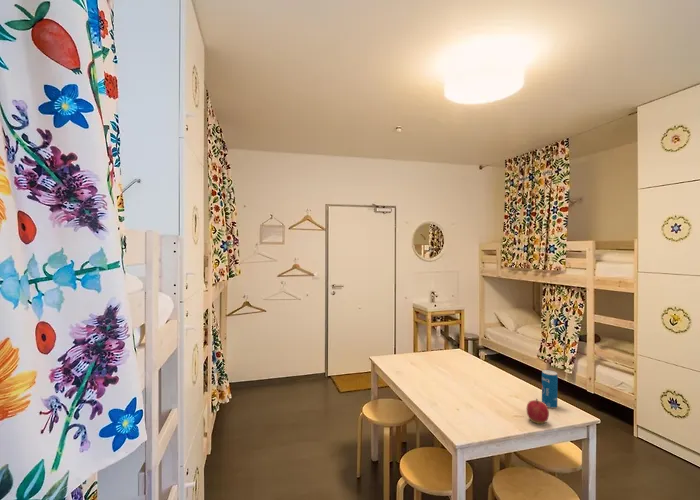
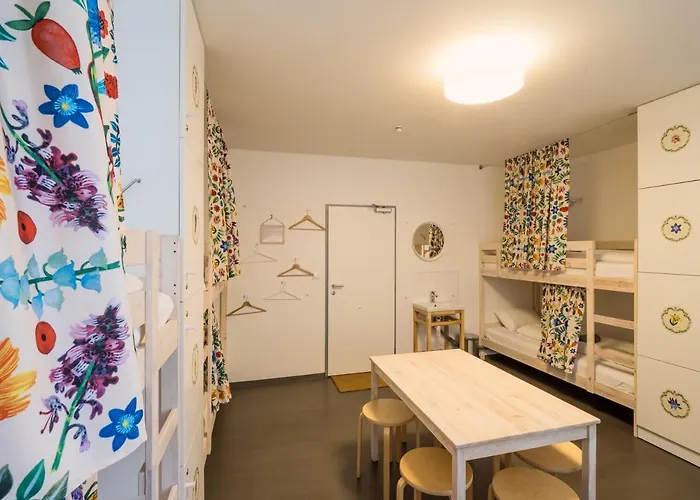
- beverage can (549, 388)
- apple (537, 409)
